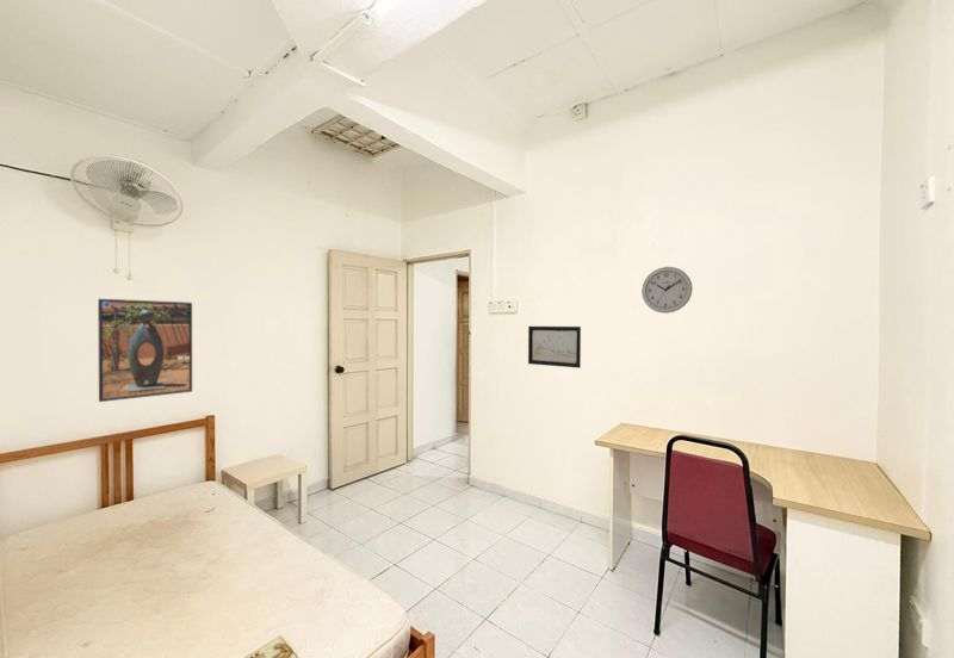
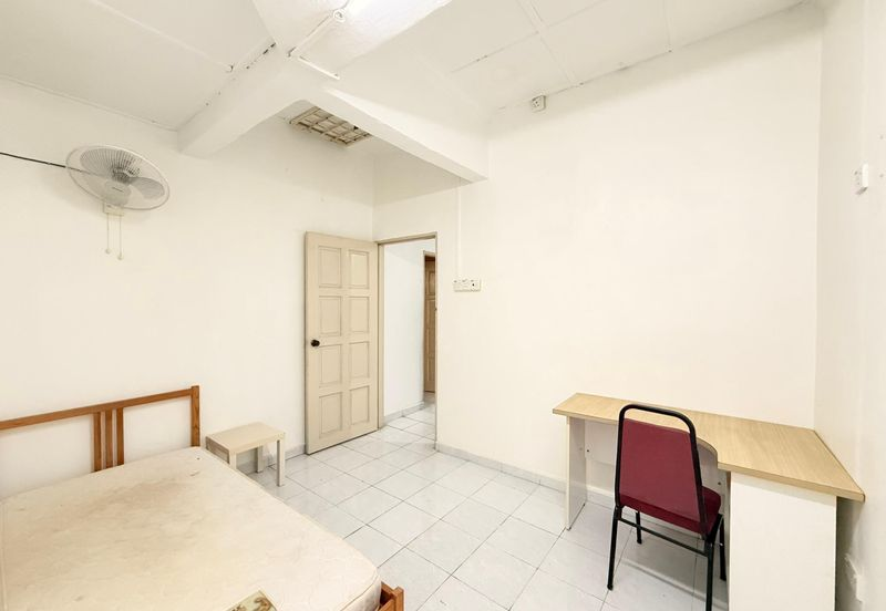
- wall art (553, 346)
- wall clock (665, 290)
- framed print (148, 348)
